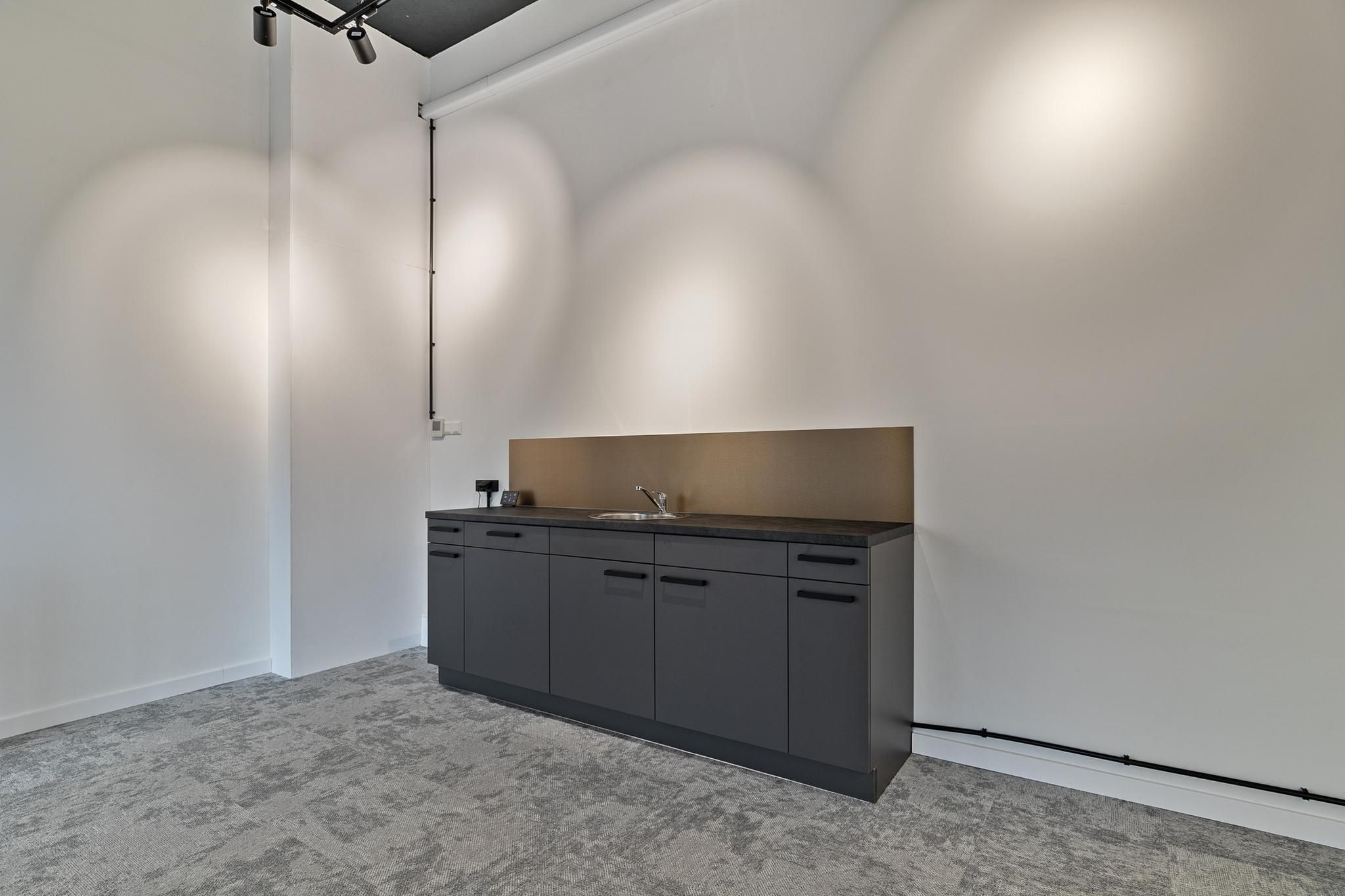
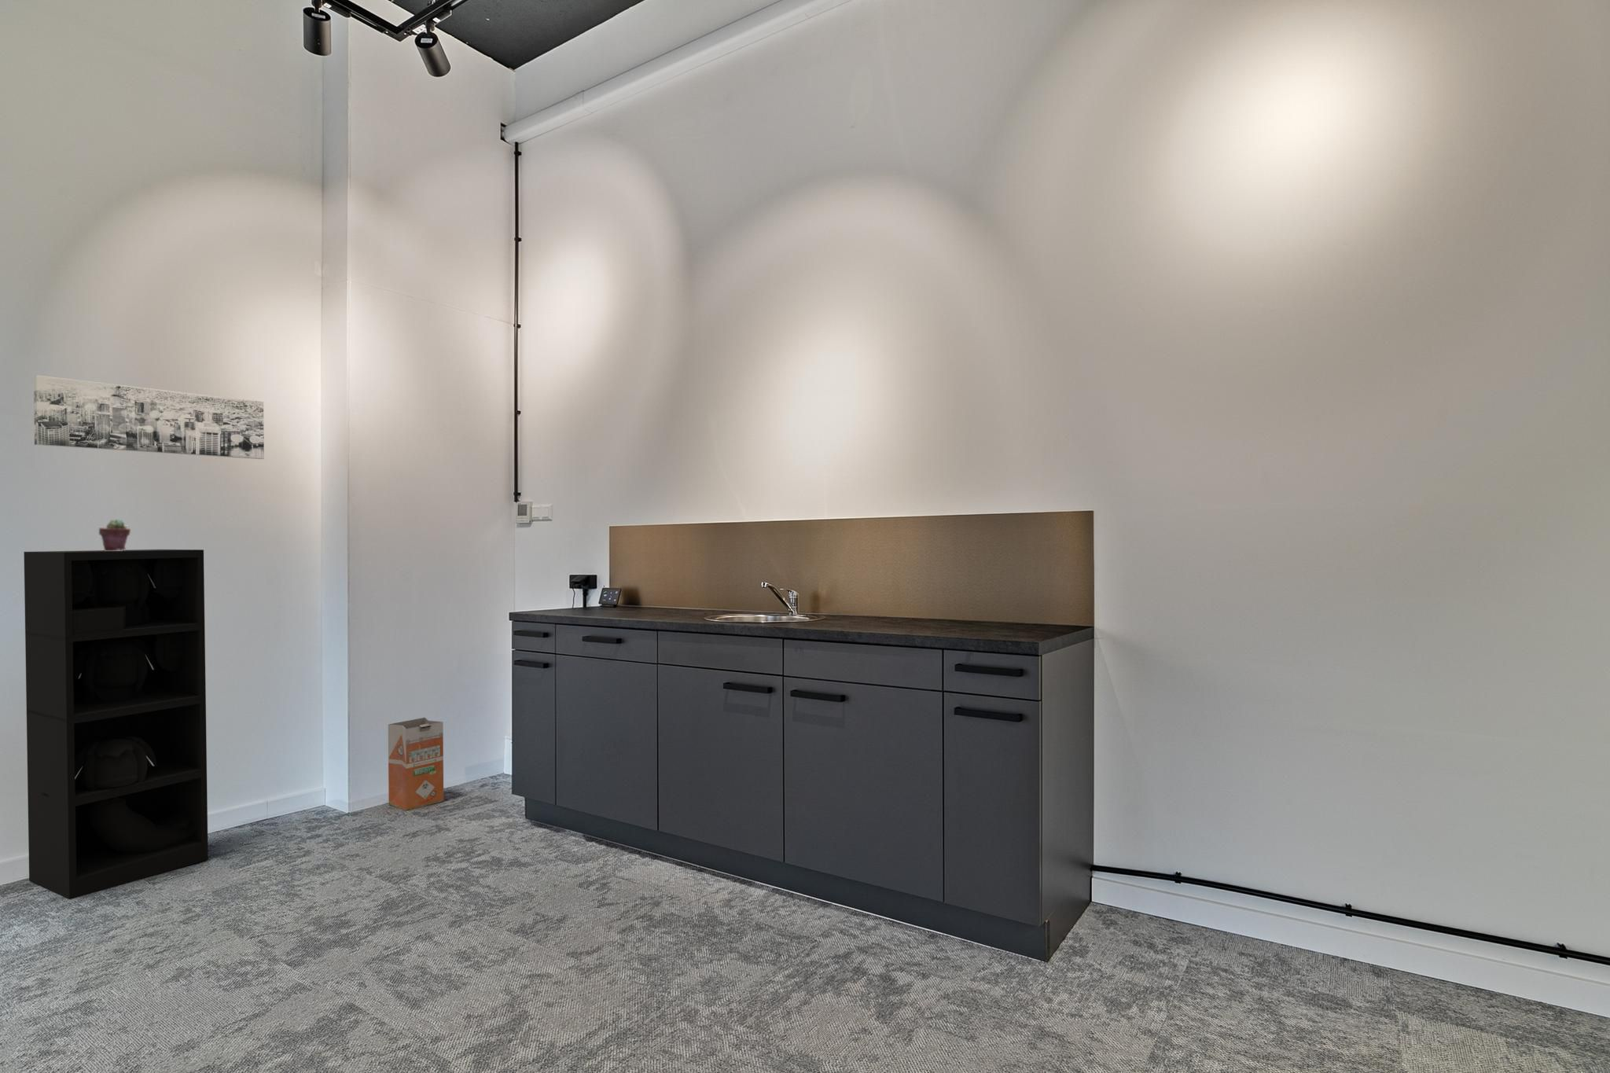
+ waste bin (418, 760)
+ wall art (159, 420)
+ potted succulent (115, 534)
+ shelving unit (120, 710)
